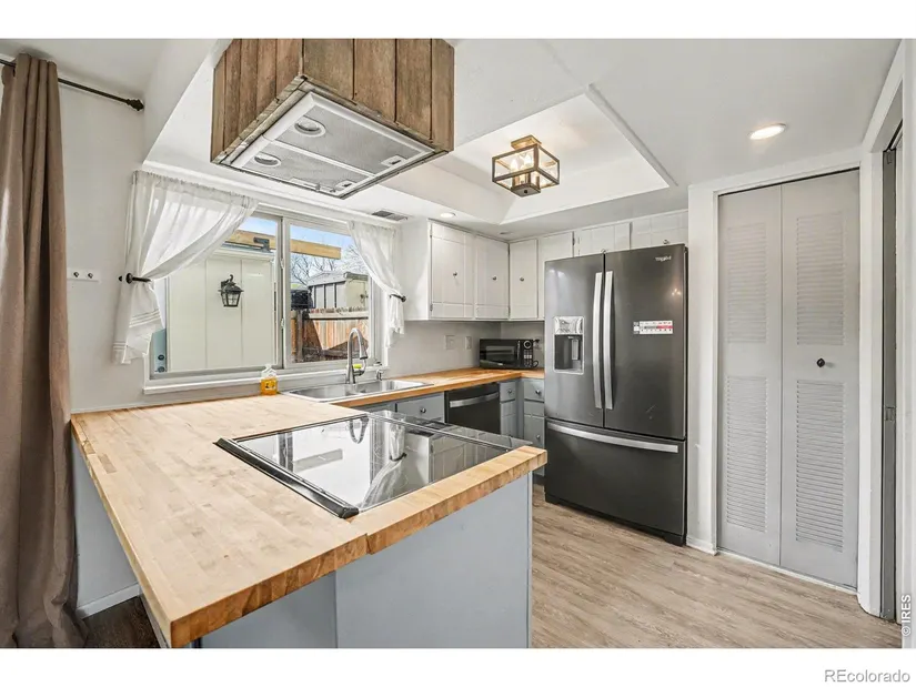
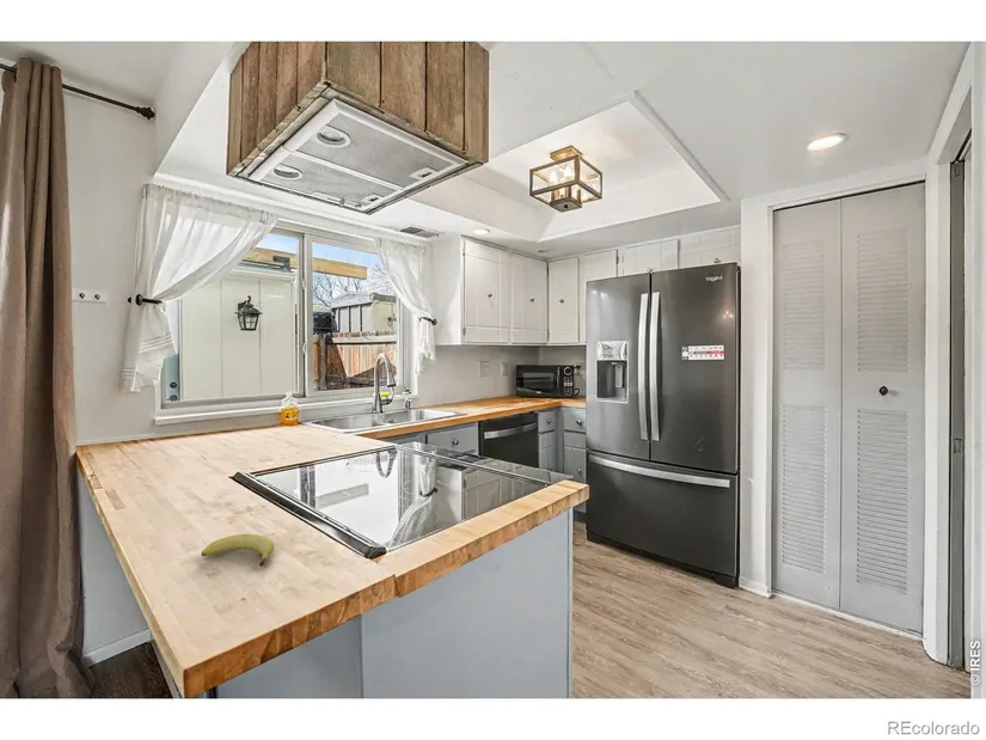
+ fruit (244, 548)
